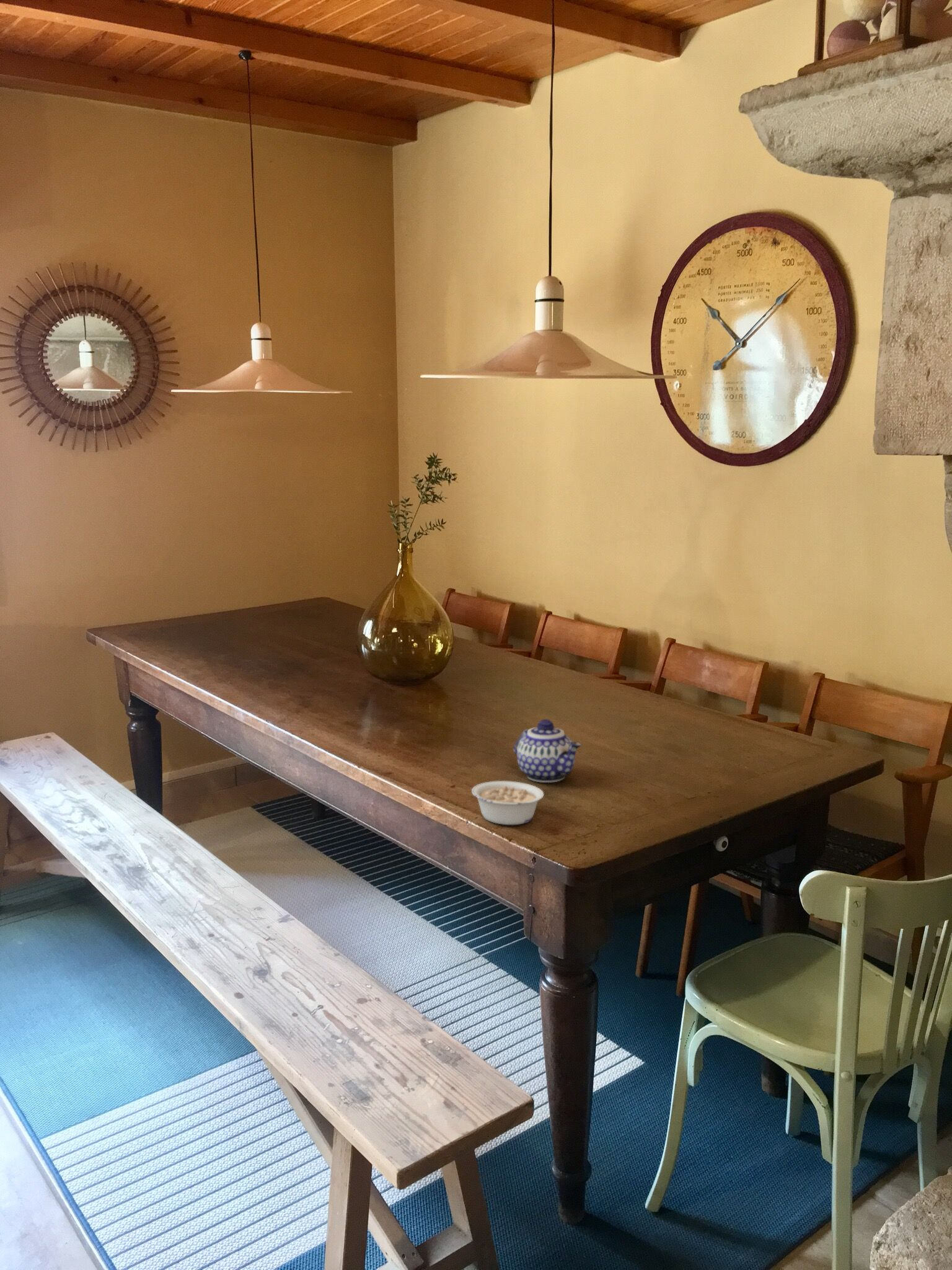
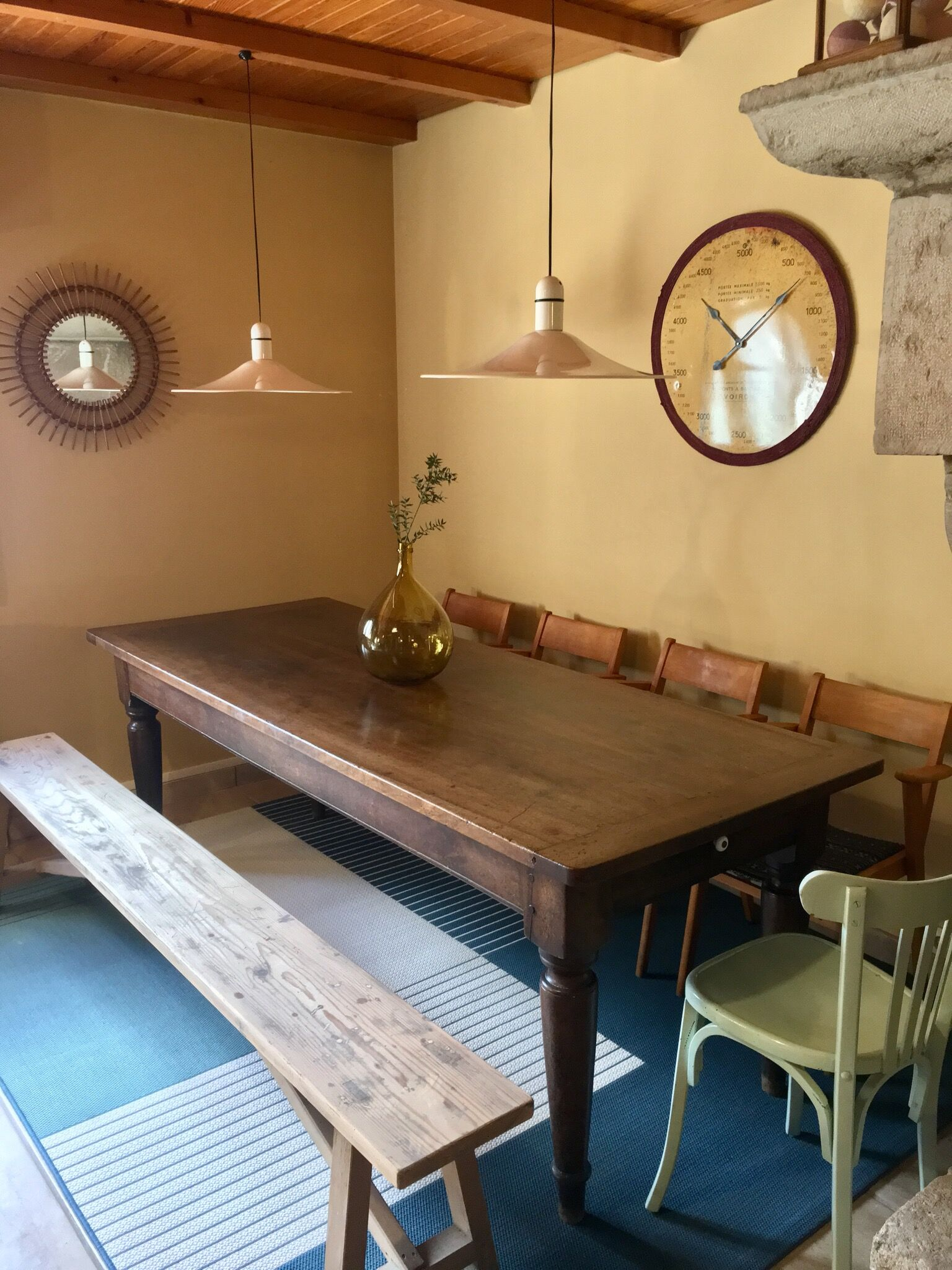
- teapot (547, 748)
- legume (509, 802)
